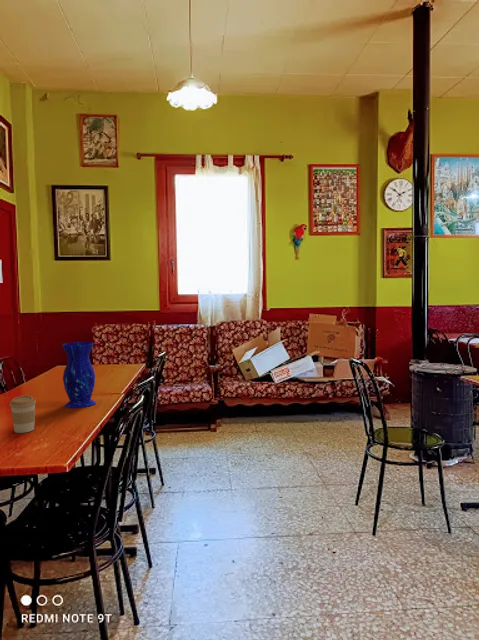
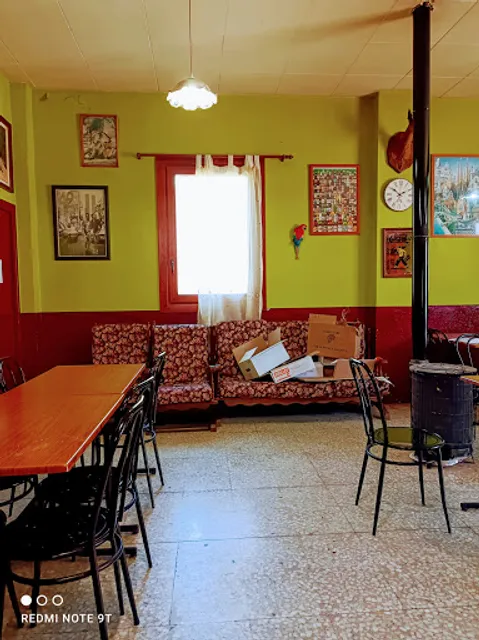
- vase (79, 374)
- coffee cup (23, 413)
